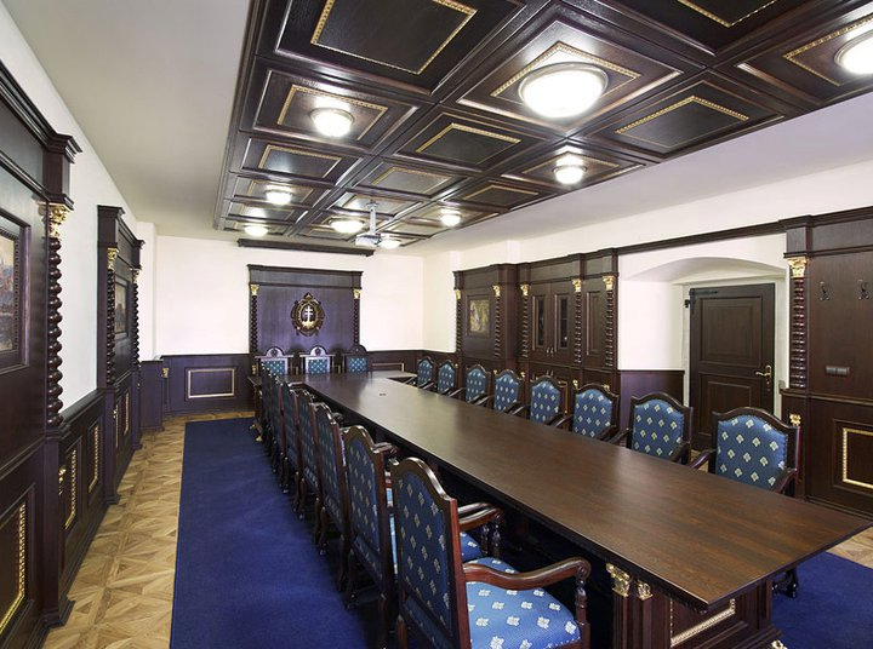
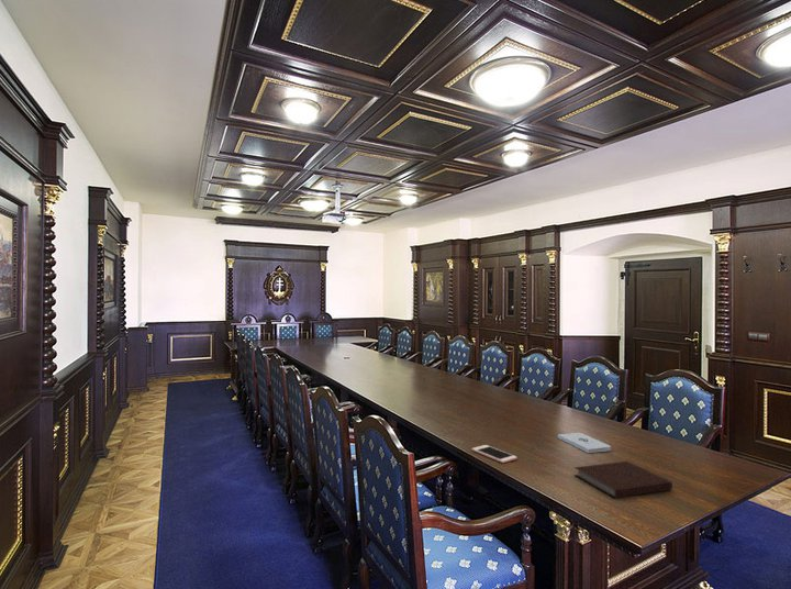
+ notepad (583, 442)
+ cell phone (493, 453)
+ notebook (621, 478)
